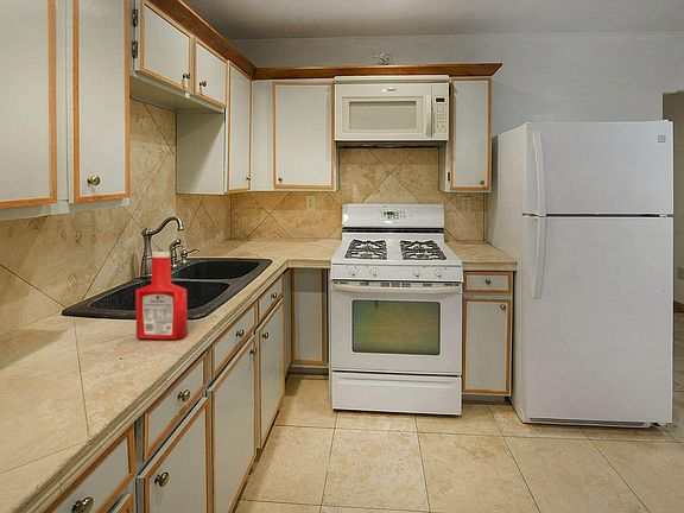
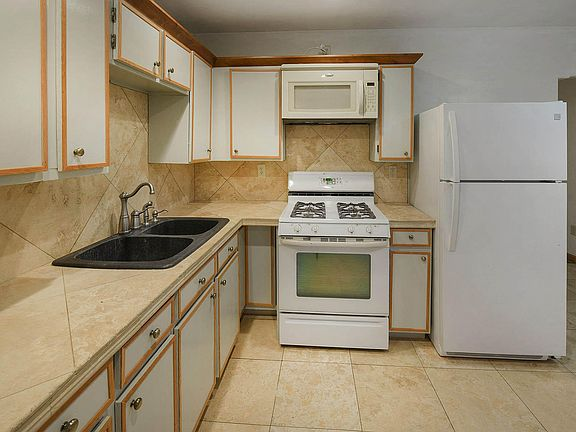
- soap bottle (162, 293)
